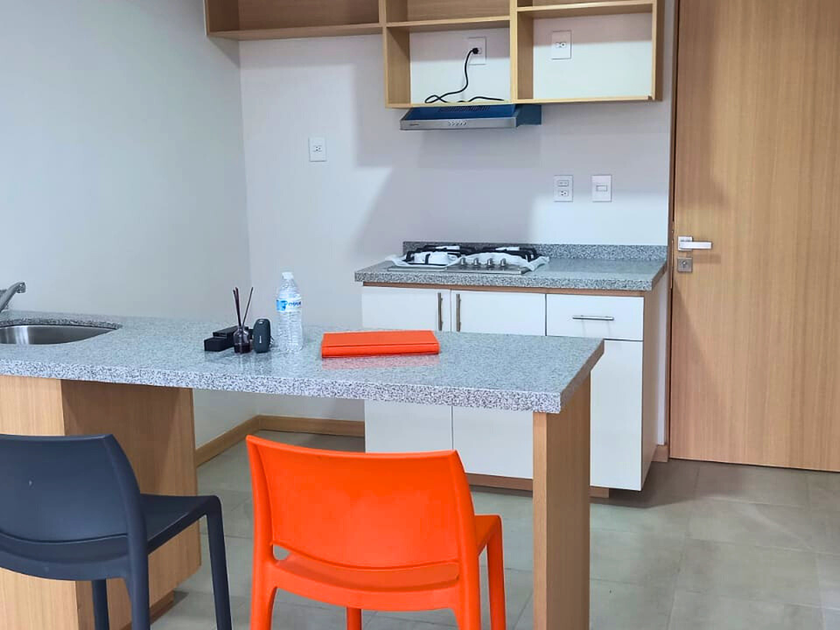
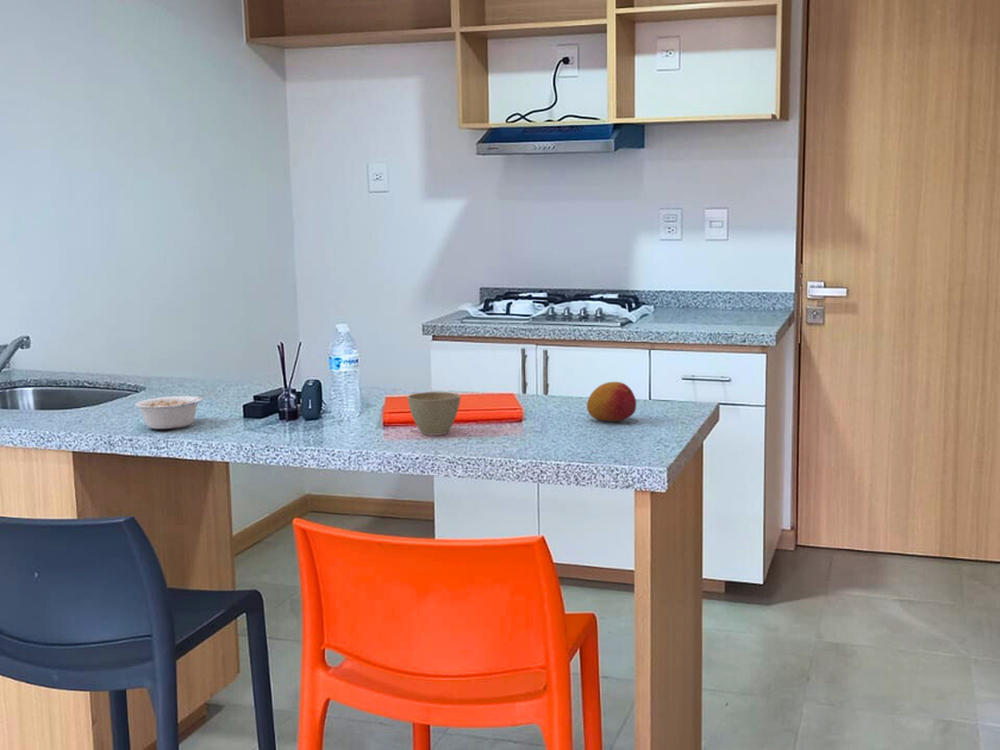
+ fruit (611, 401)
+ legume (170, 410)
+ flower pot (433, 413)
